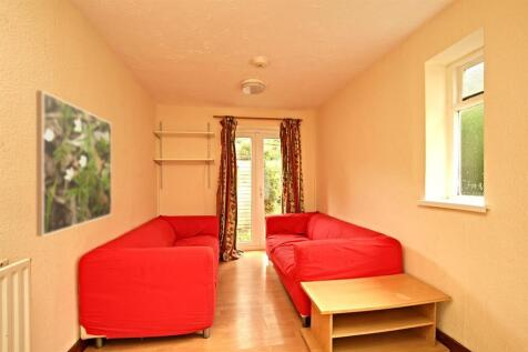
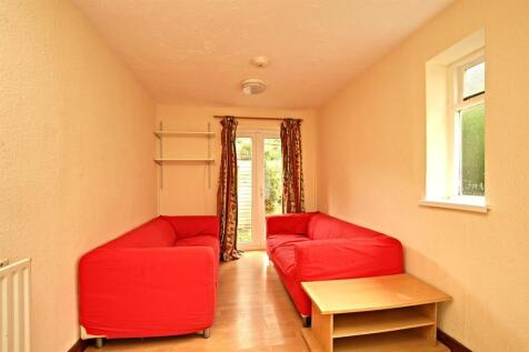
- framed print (82, 167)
